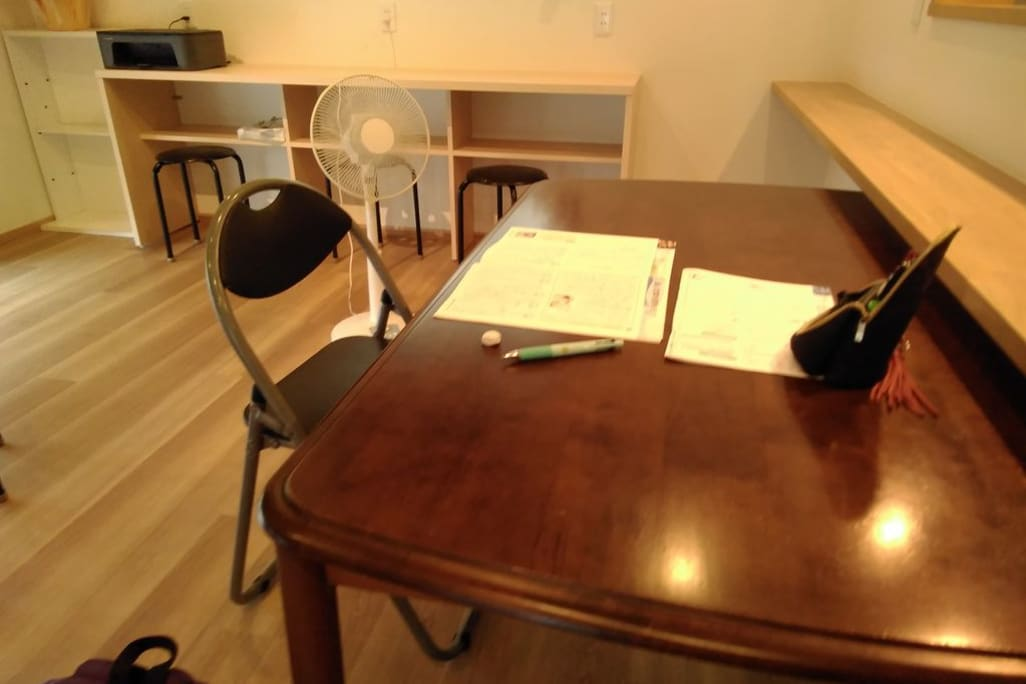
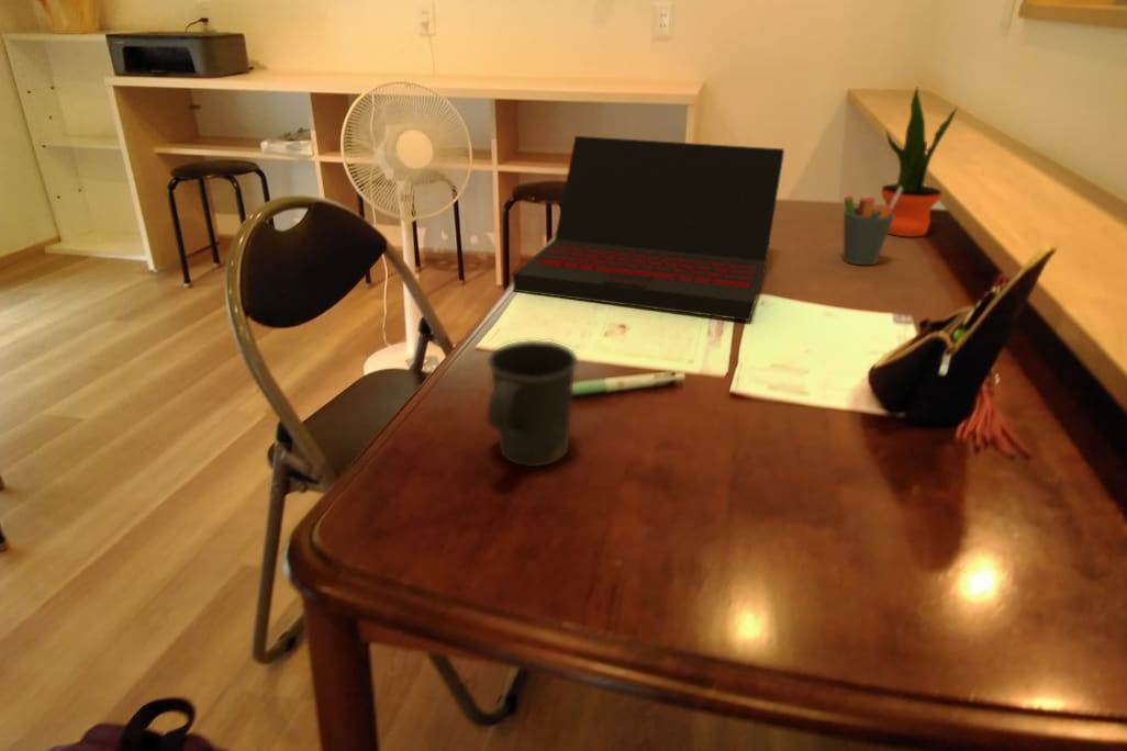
+ potted plant (911, 161)
+ mug (525, 413)
+ laptop (654, 216)
+ pen holder (867, 224)
